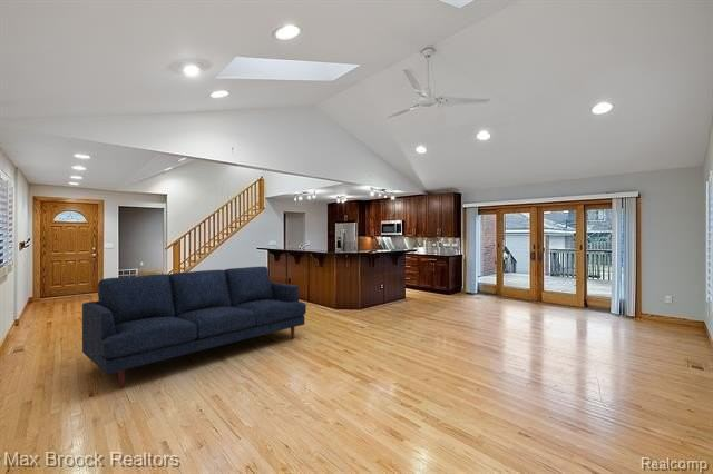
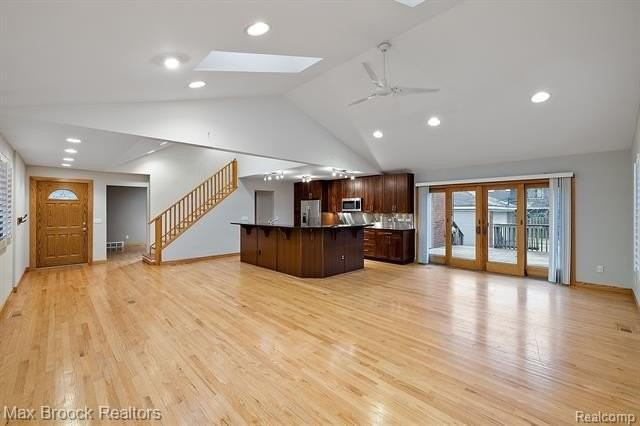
- sofa (209, 312)
